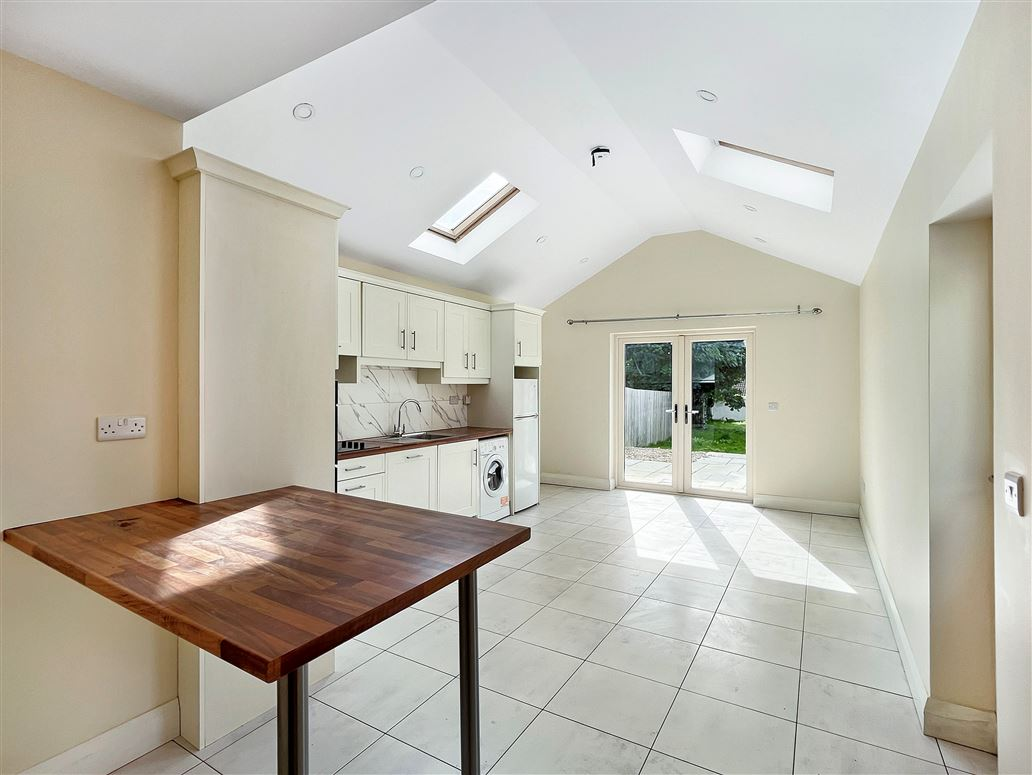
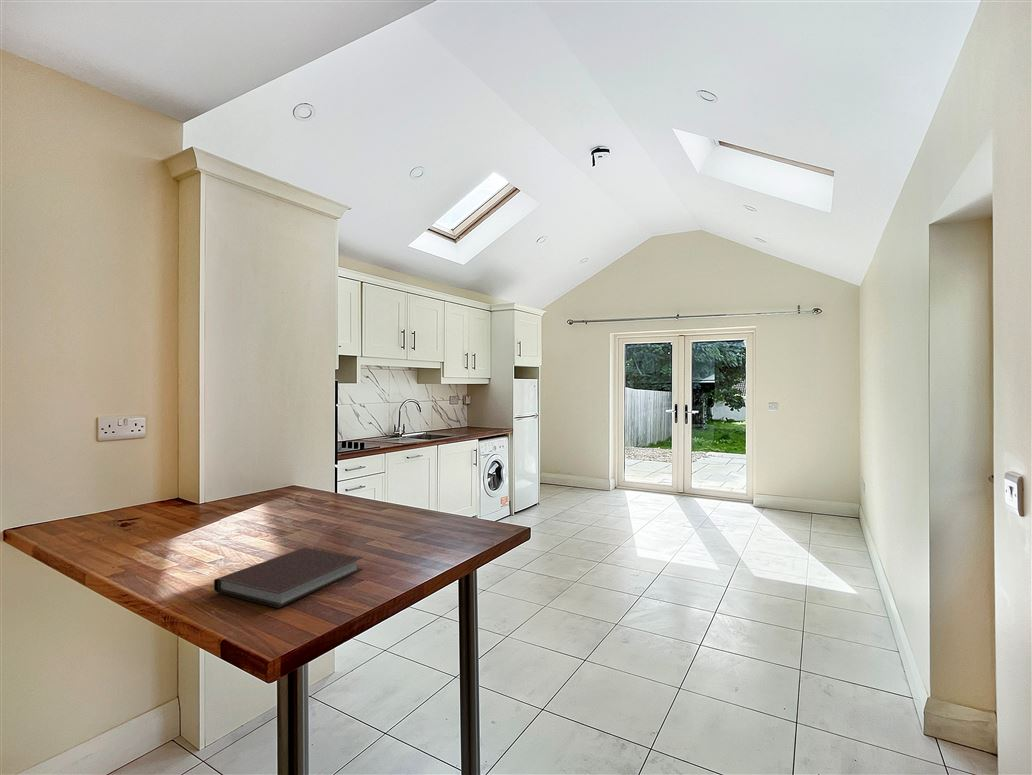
+ notebook (292, 573)
